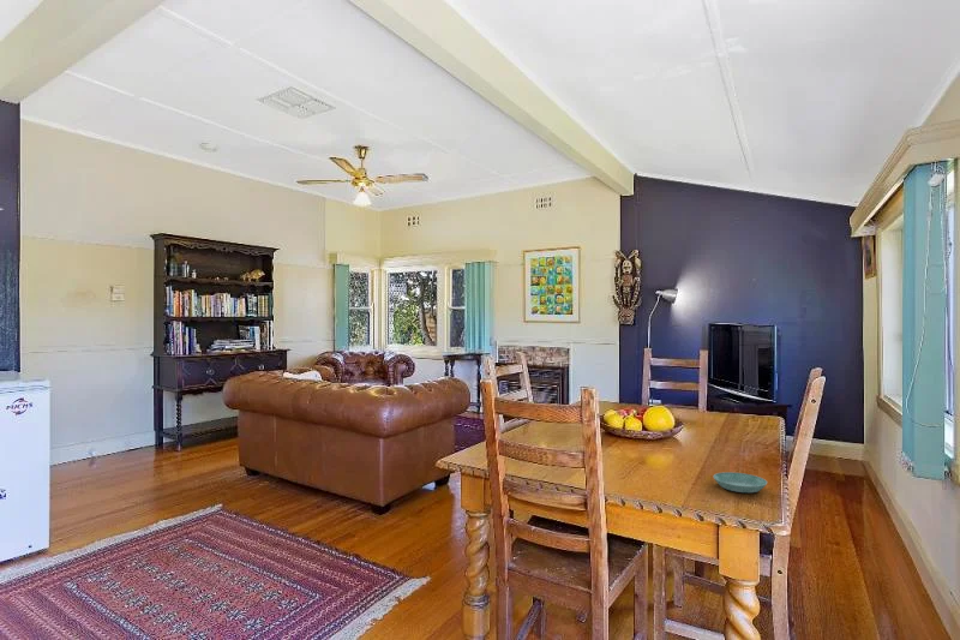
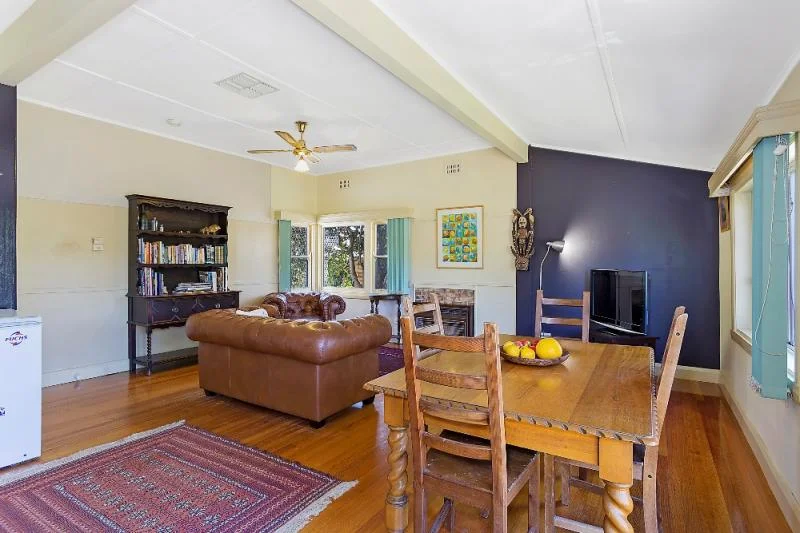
- saucer (739, 483)
